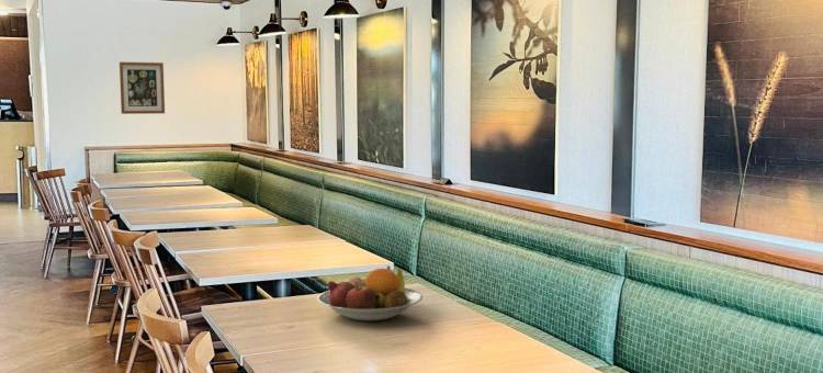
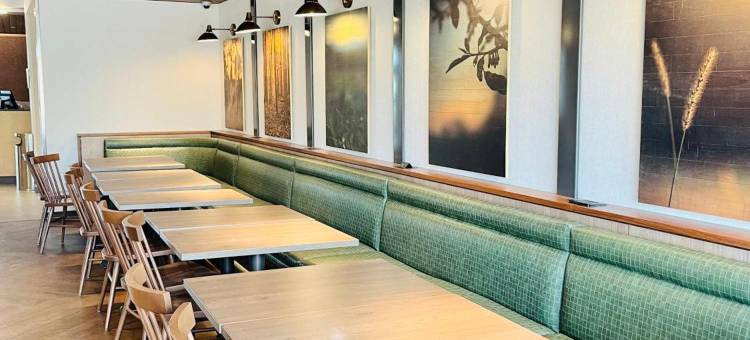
- fruit bowl (370, 292)
- wall art (142, 88)
